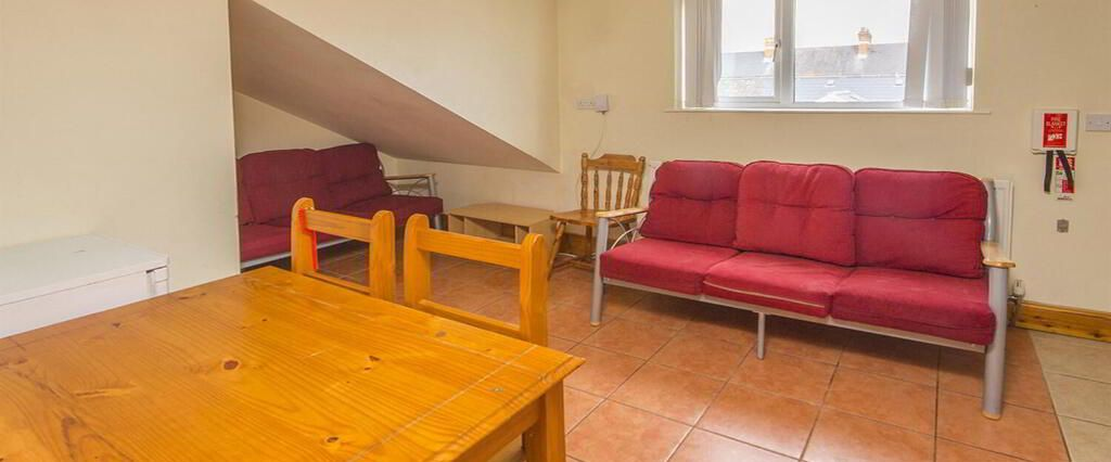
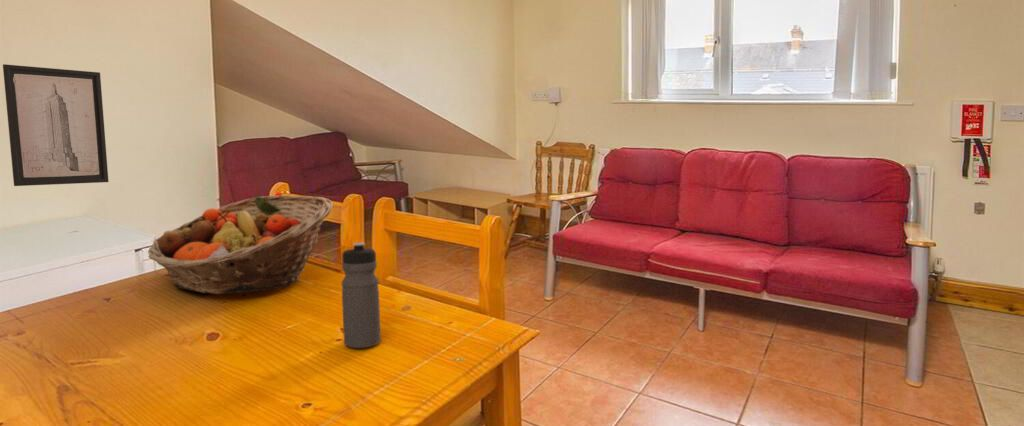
+ fruit basket (244, 240)
+ water bottle (360, 293)
+ wall art (58, 126)
